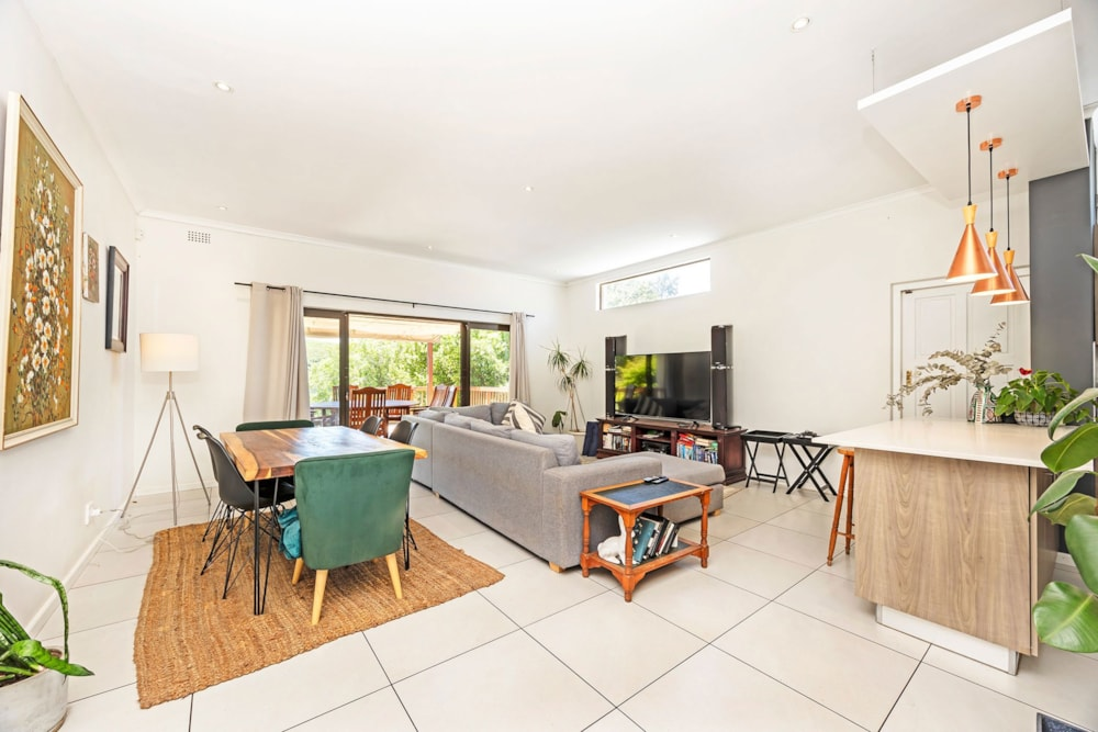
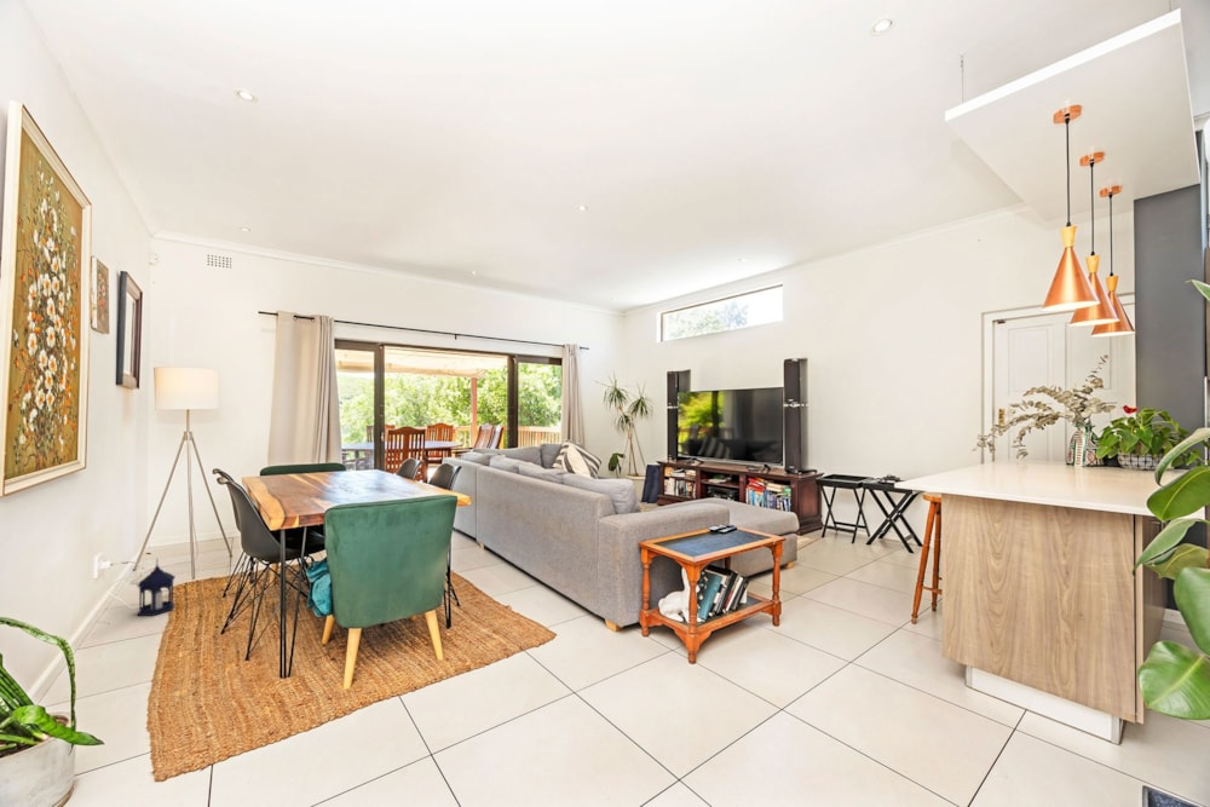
+ lantern (156, 584)
